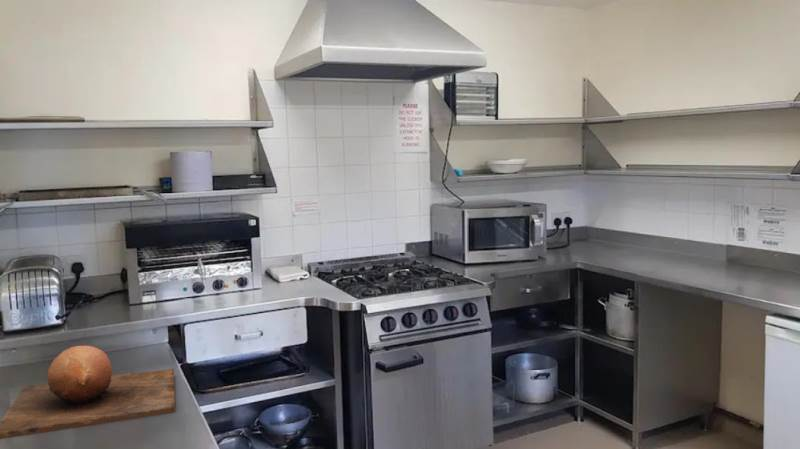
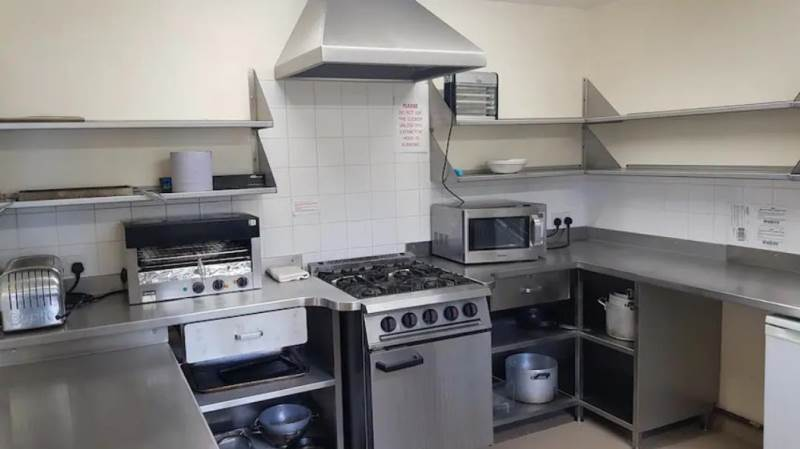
- chopping board (93, 373)
